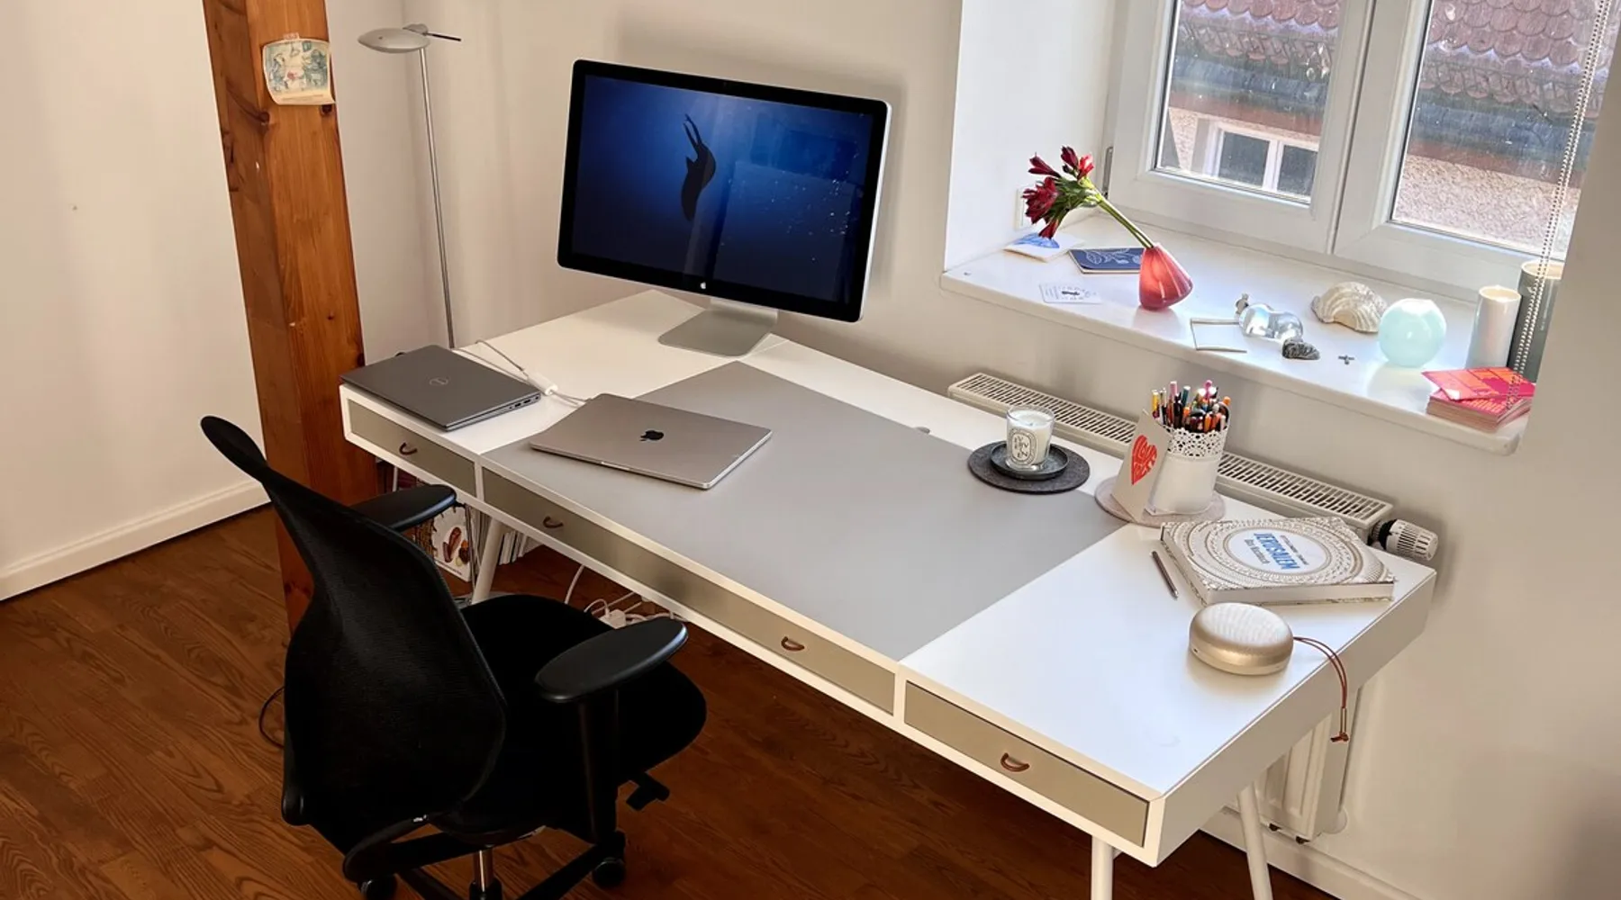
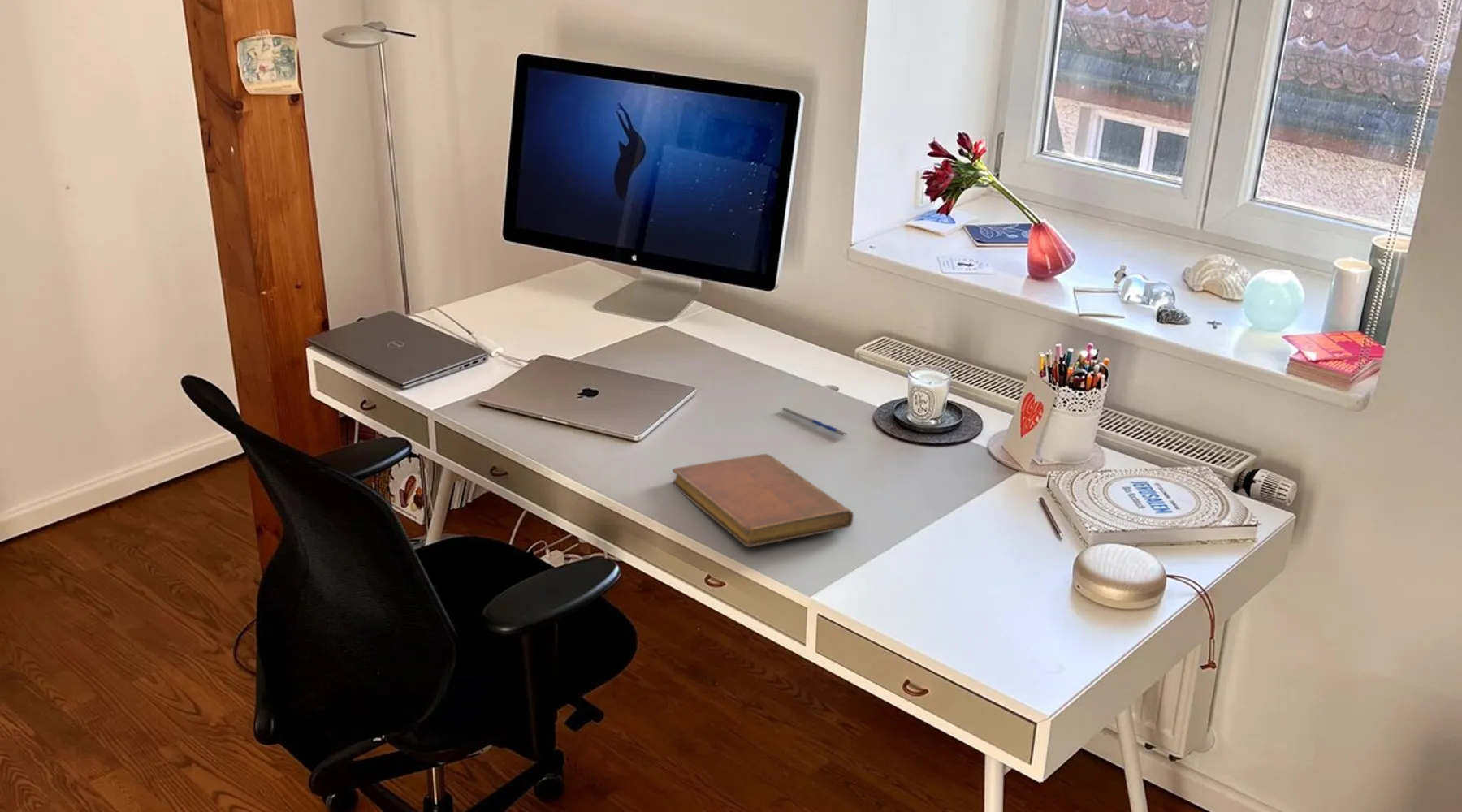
+ notebook (759, 496)
+ pen (812, 421)
